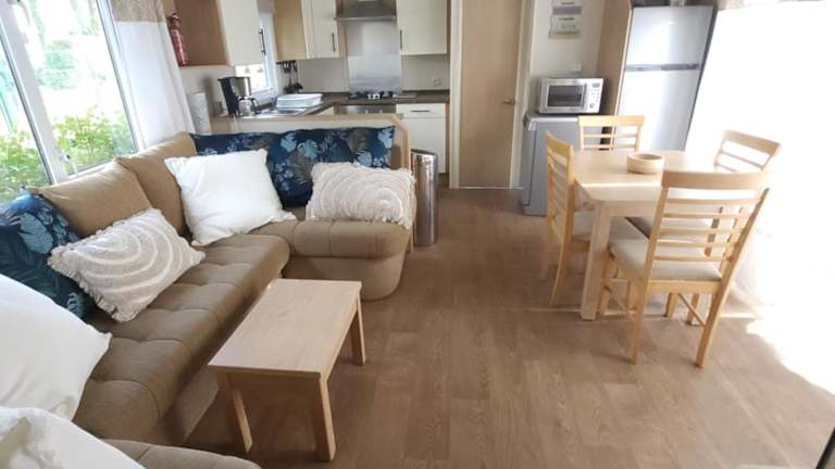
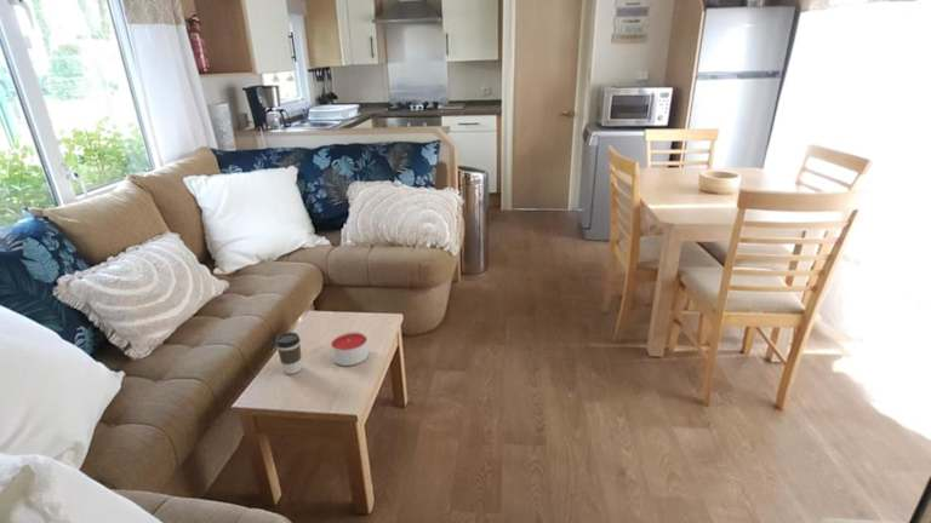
+ coffee cup (290, 354)
+ candle (349, 347)
